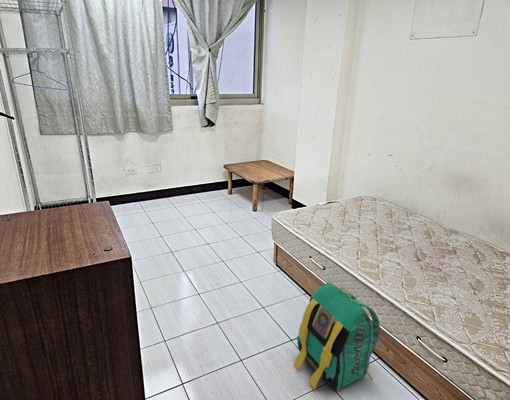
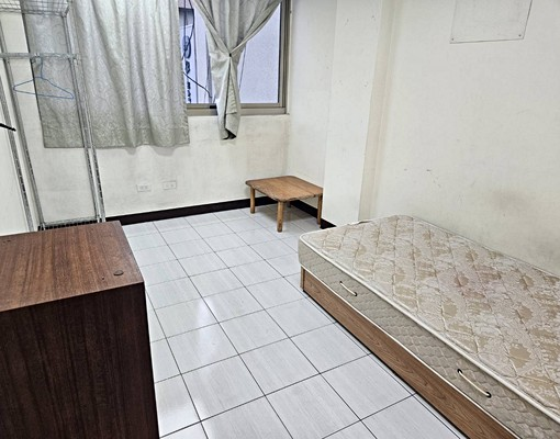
- backpack (337, 330)
